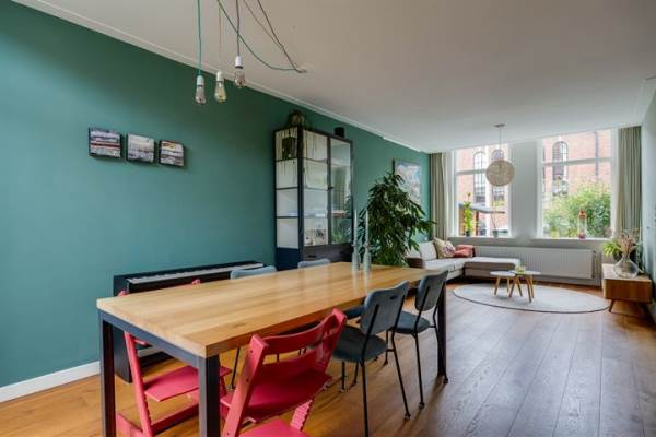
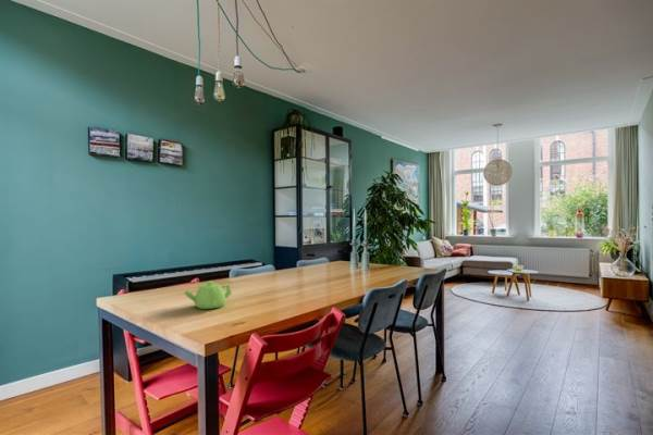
+ teapot (208, 294)
